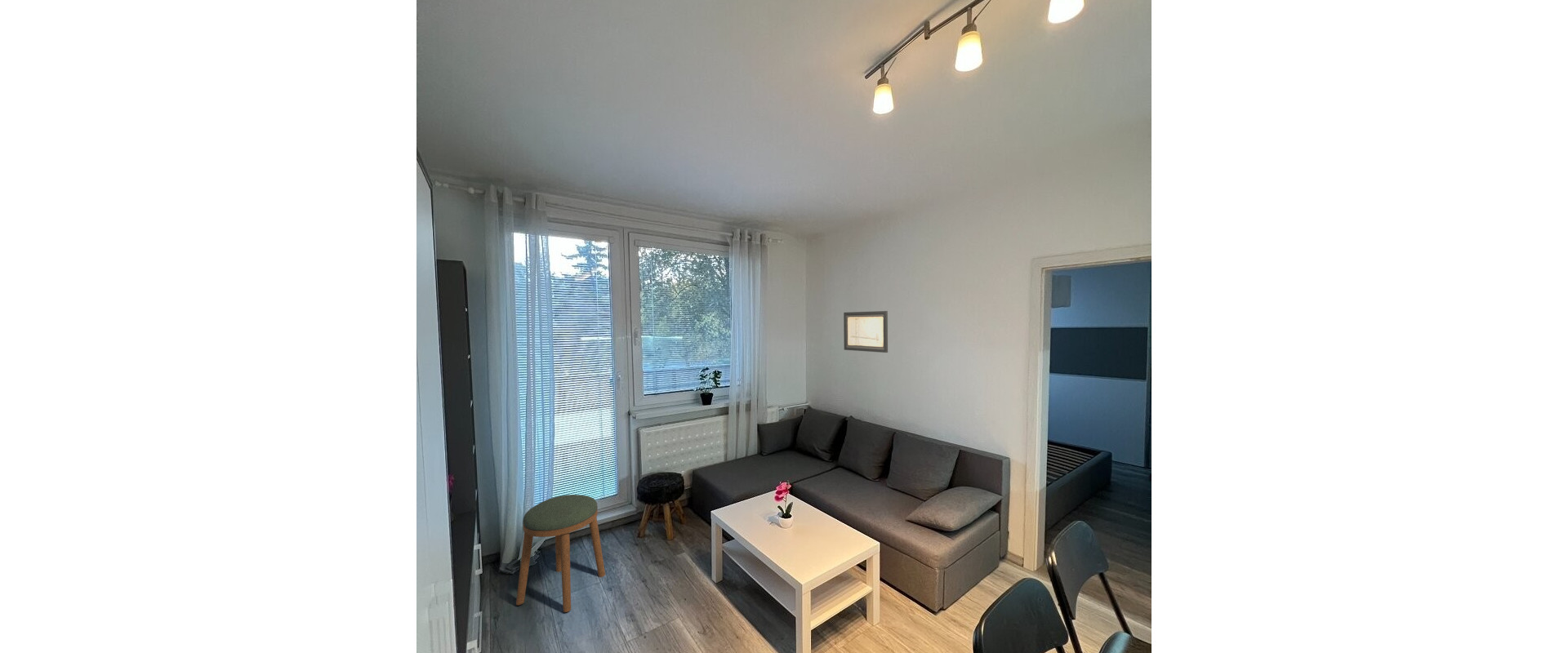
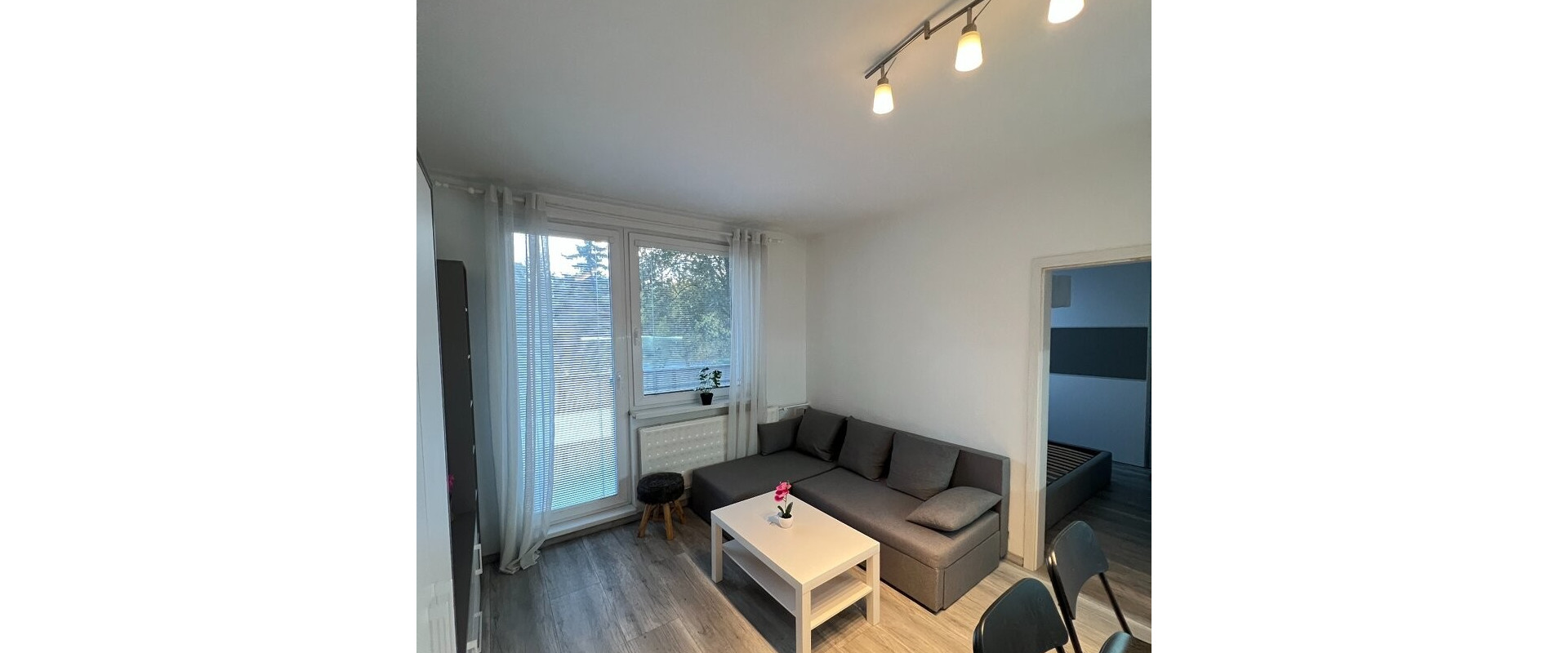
- stool (562, 546)
- wall art (864, 331)
